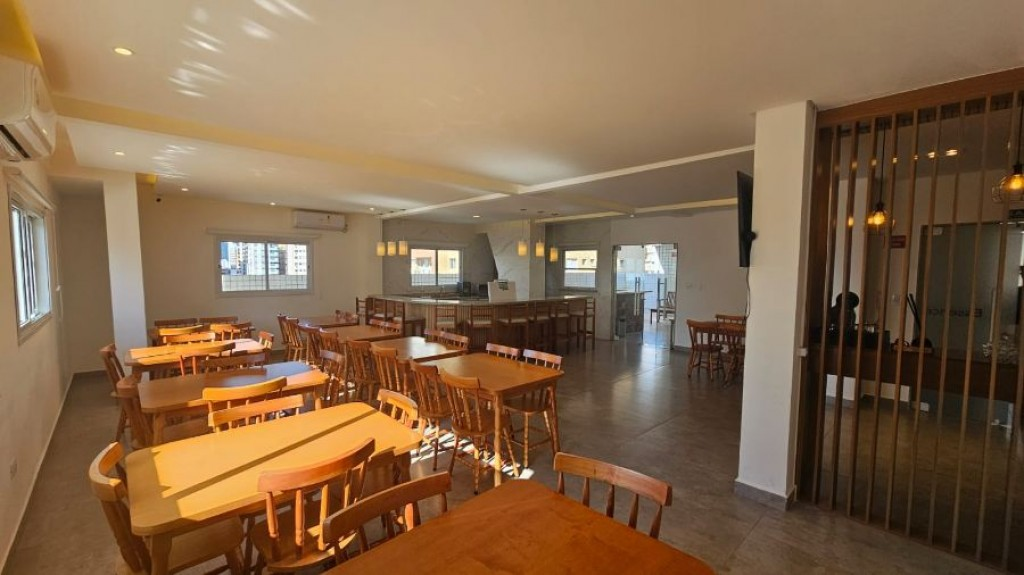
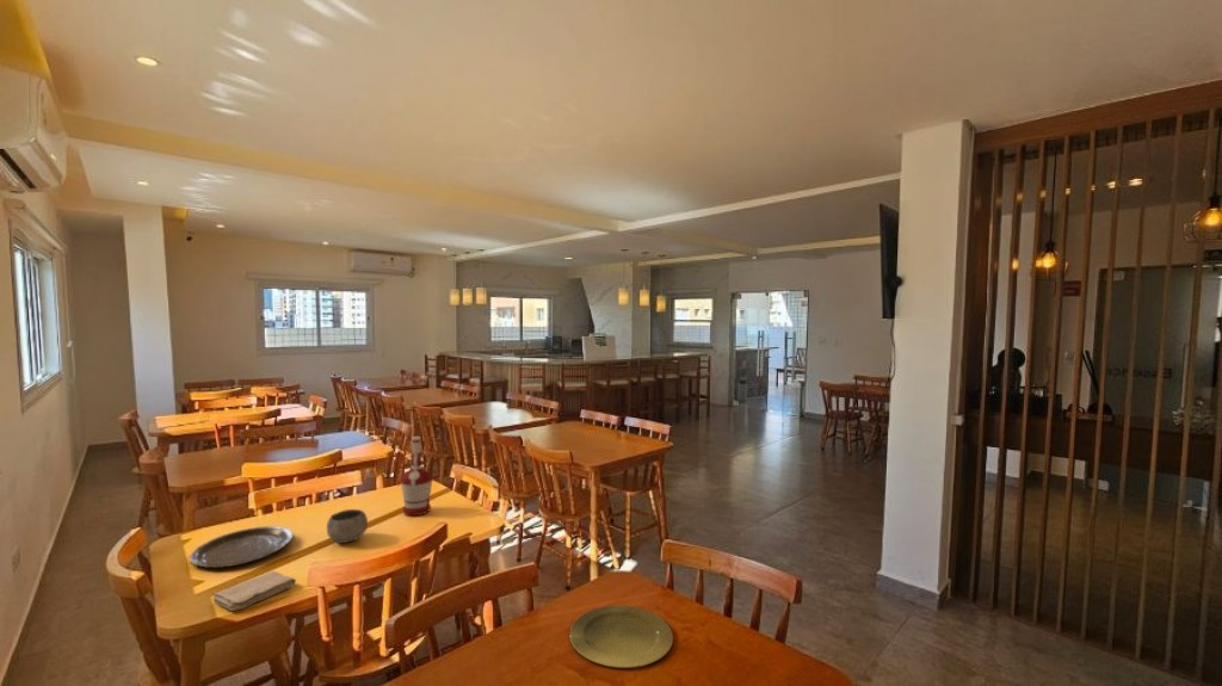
+ washcloth (254, 588)
+ alcohol (416, 474)
+ bowl (347, 526)
+ plate (243, 546)
+ plate (621, 634)
